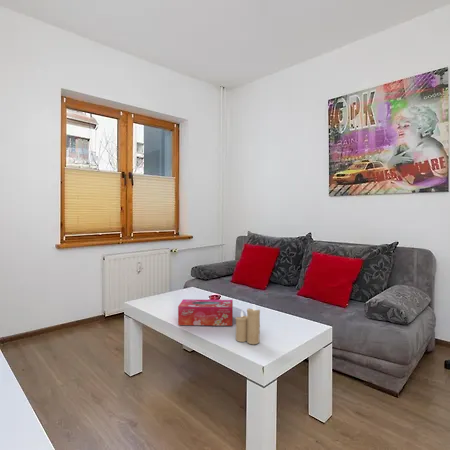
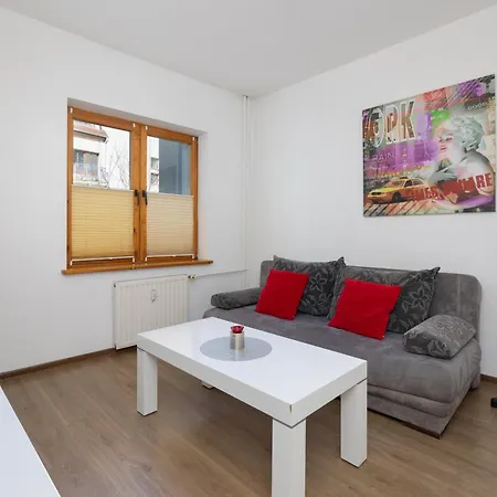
- tissue box (206, 311)
- candle (247, 322)
